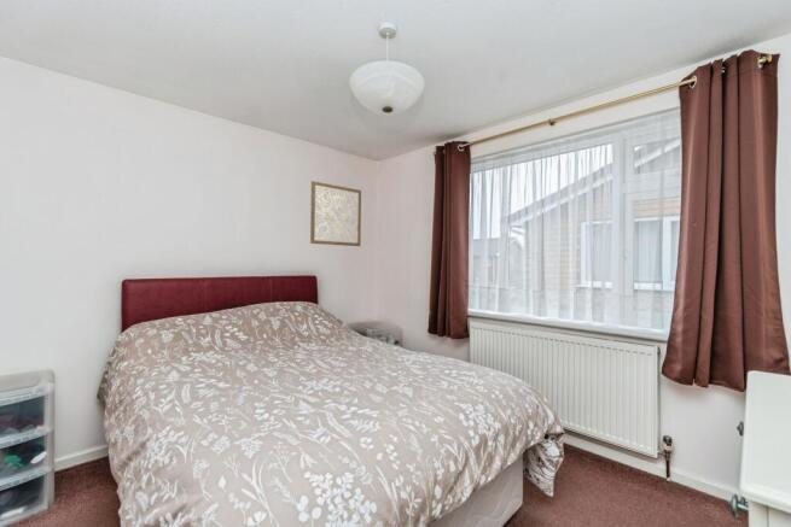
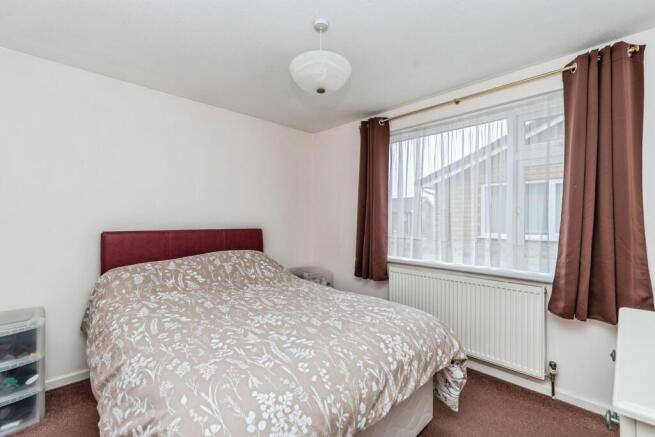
- wall art (335, 215)
